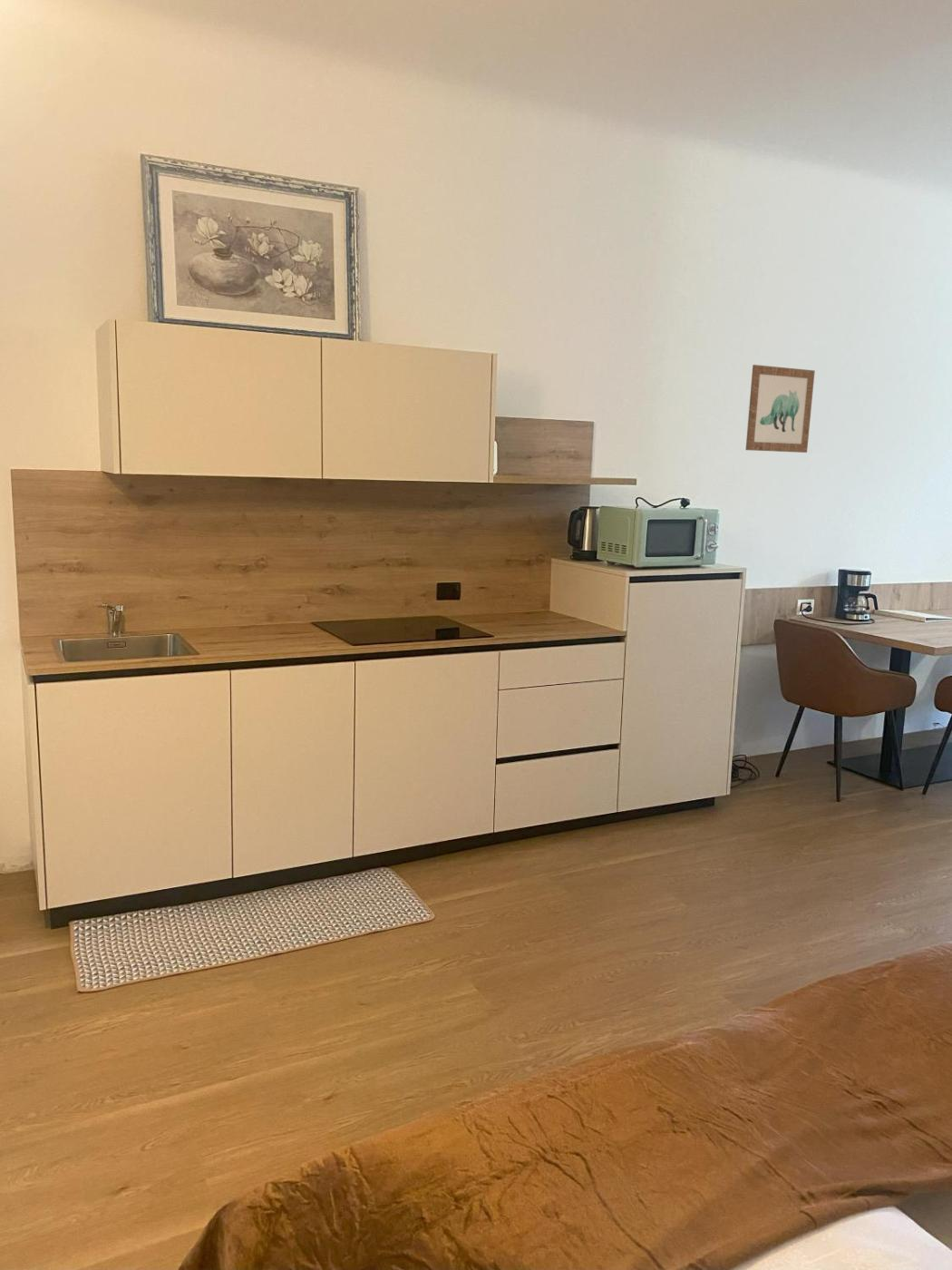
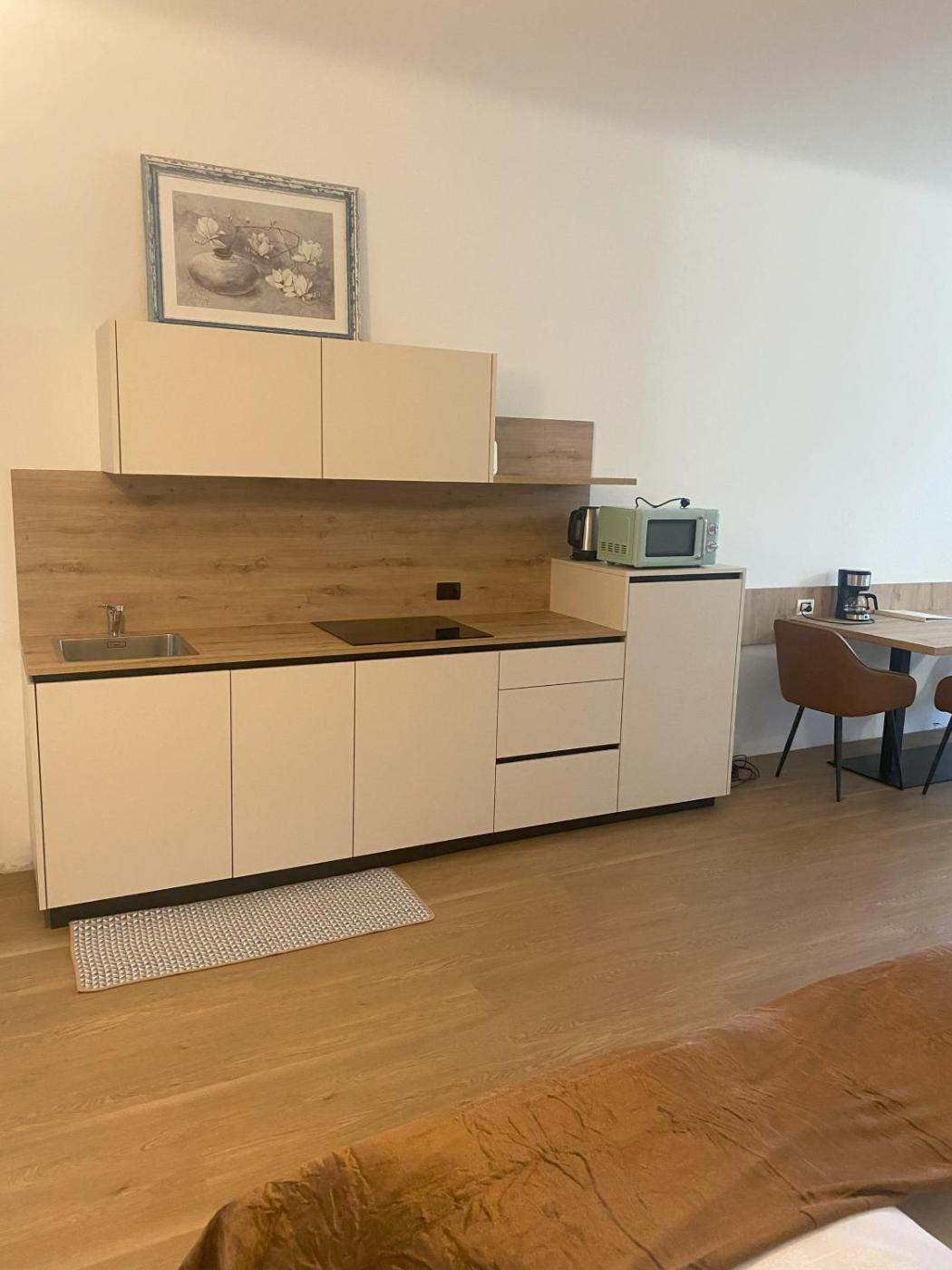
- wall art (780, 409)
